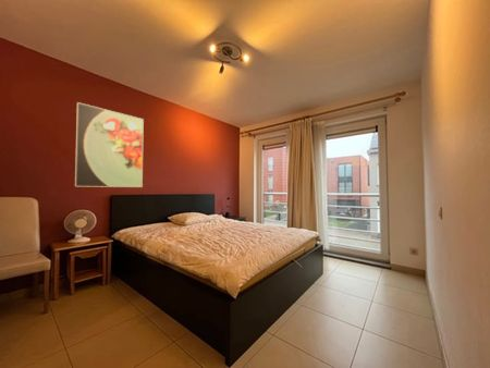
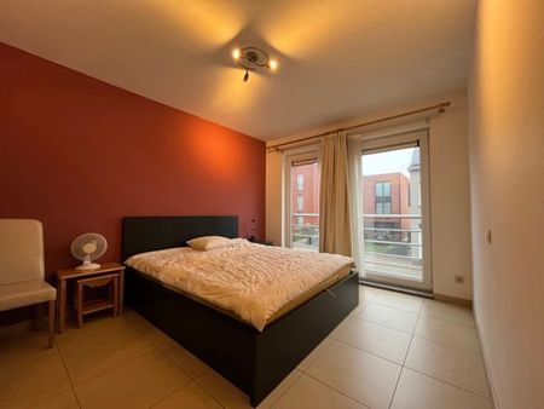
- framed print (112, 149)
